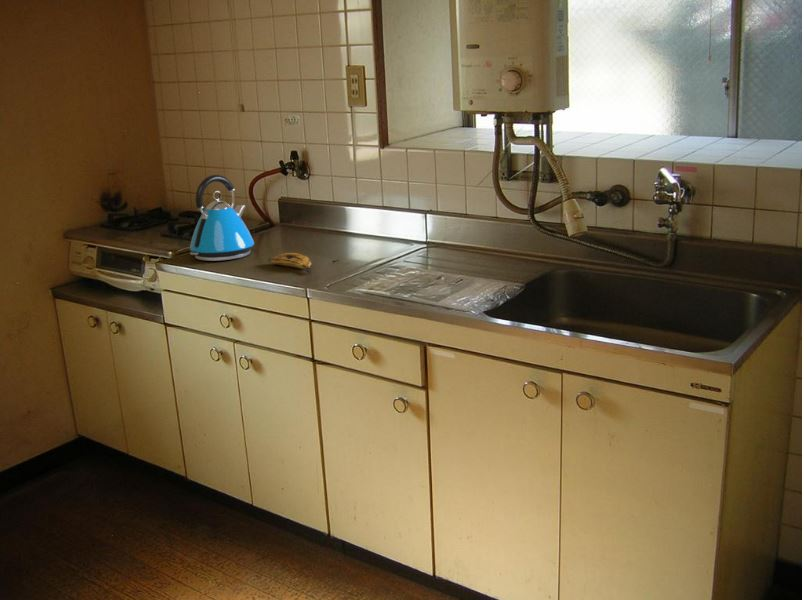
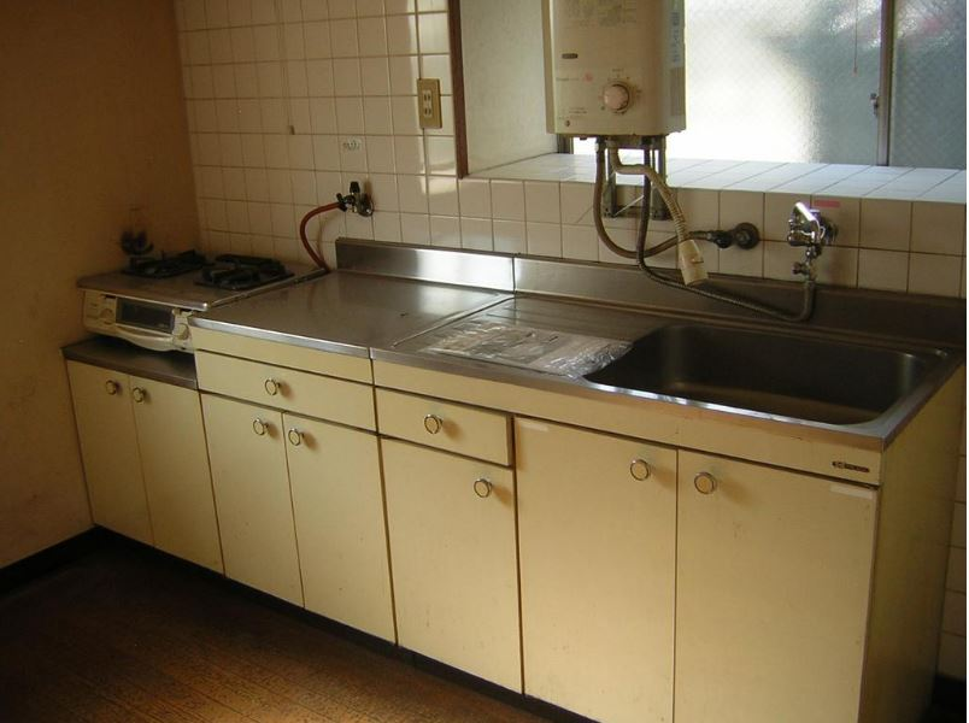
- kettle (217, 215)
- banana (293, 260)
